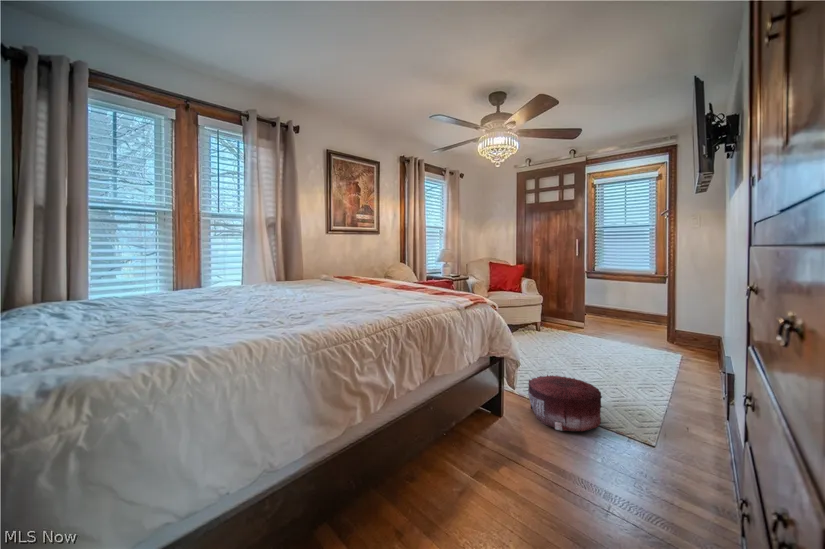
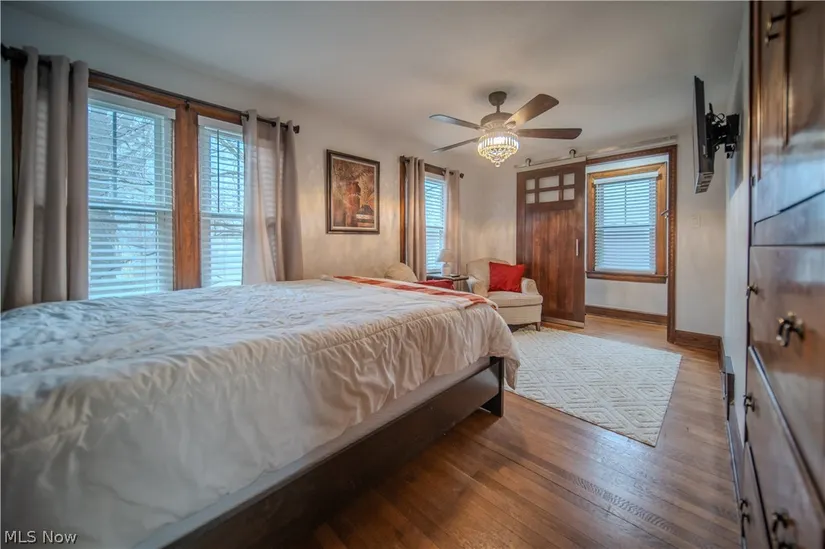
- pouf (562, 398)
